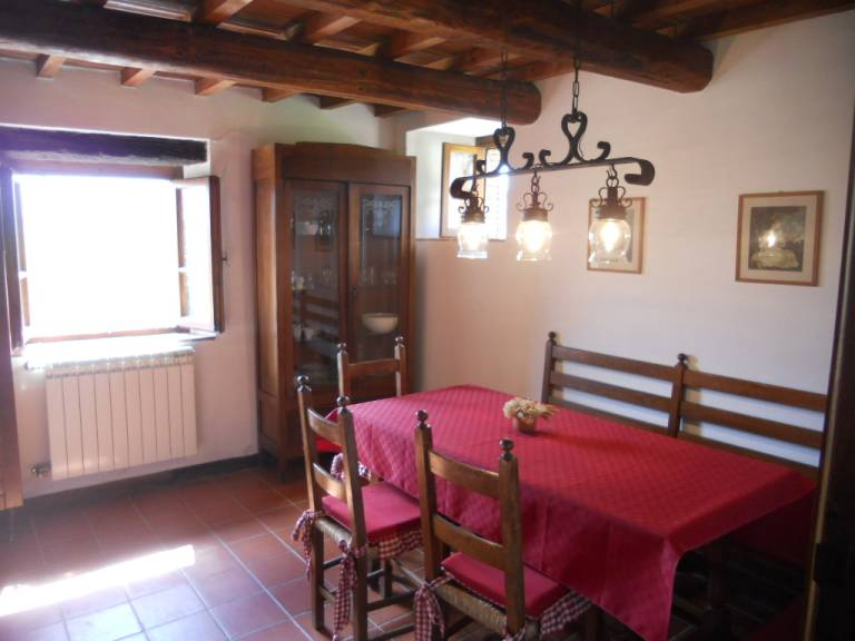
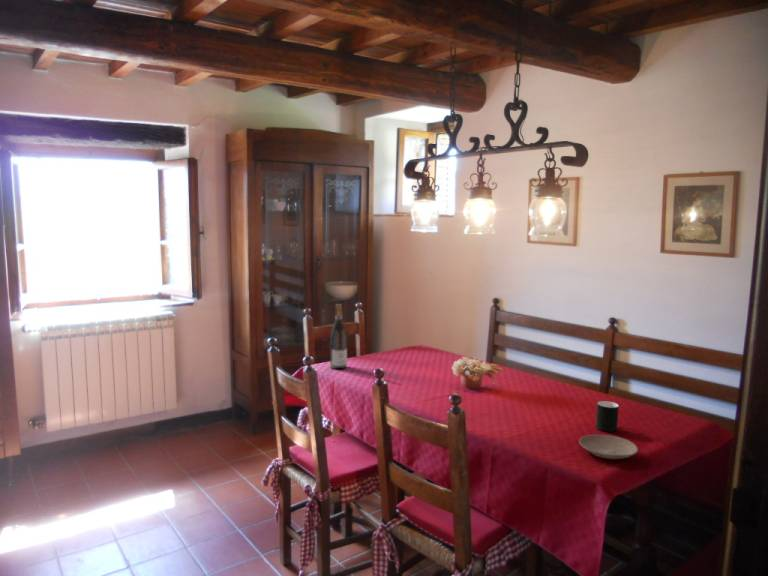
+ cup (609, 415)
+ plate (607, 448)
+ wine bottle (338, 335)
